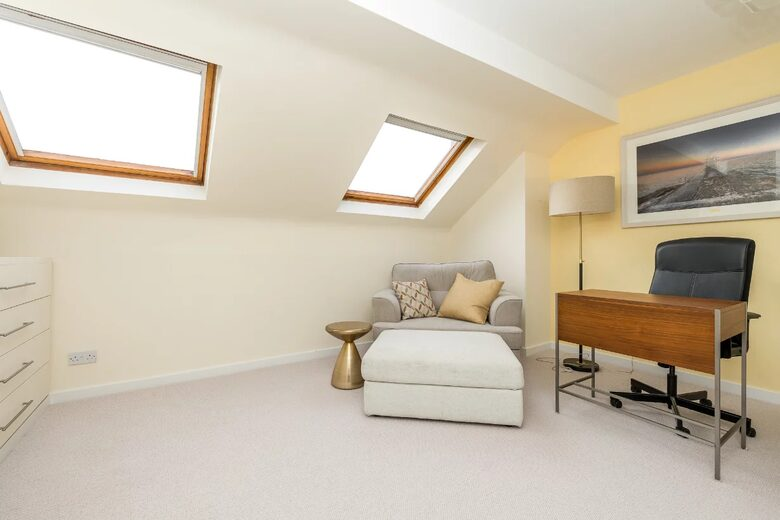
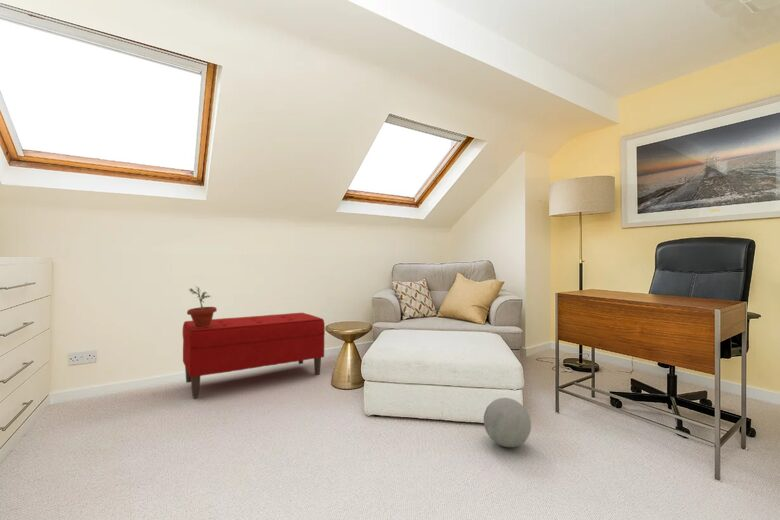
+ bench (255, 348)
+ ball (506, 421)
+ potted plant (202, 306)
